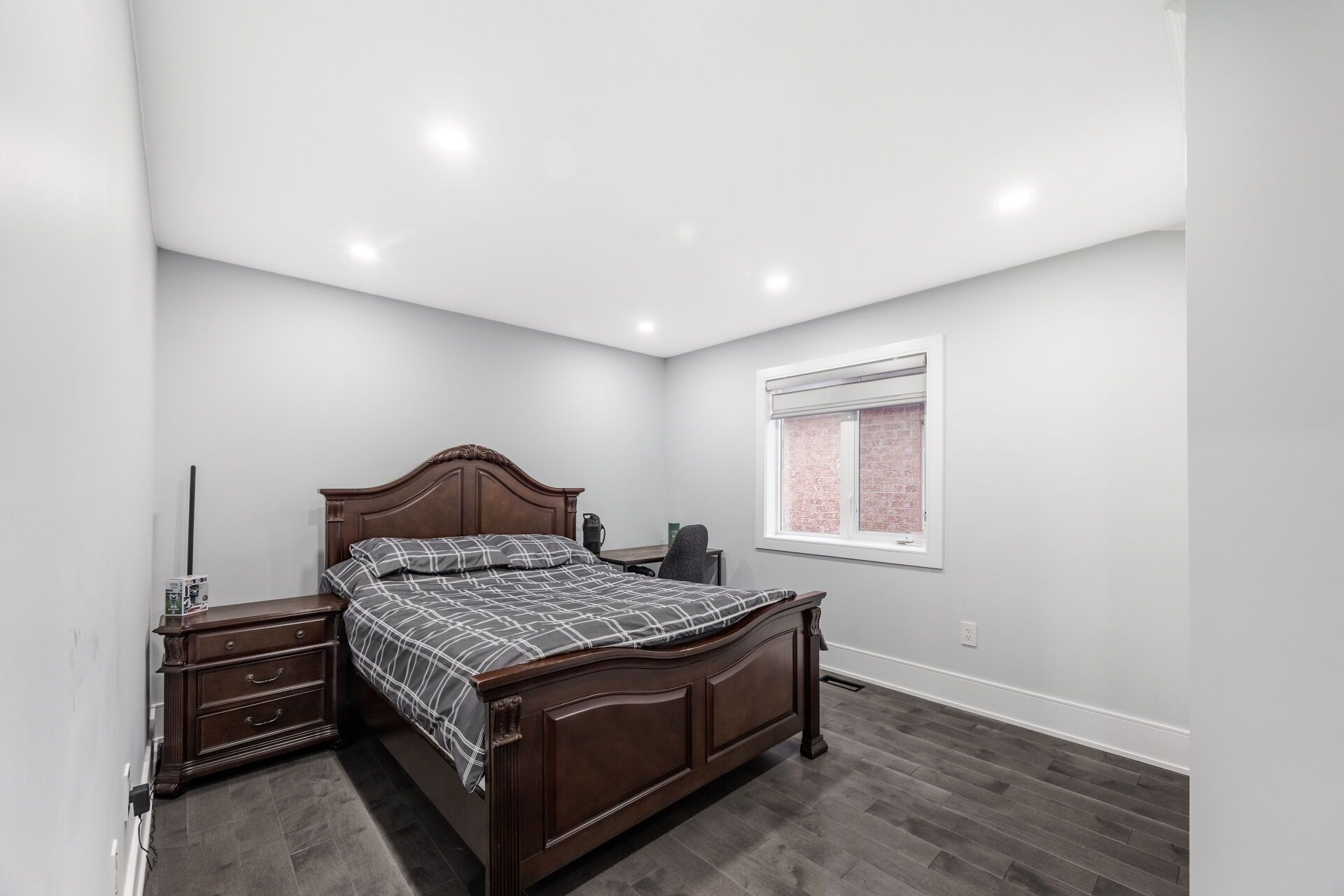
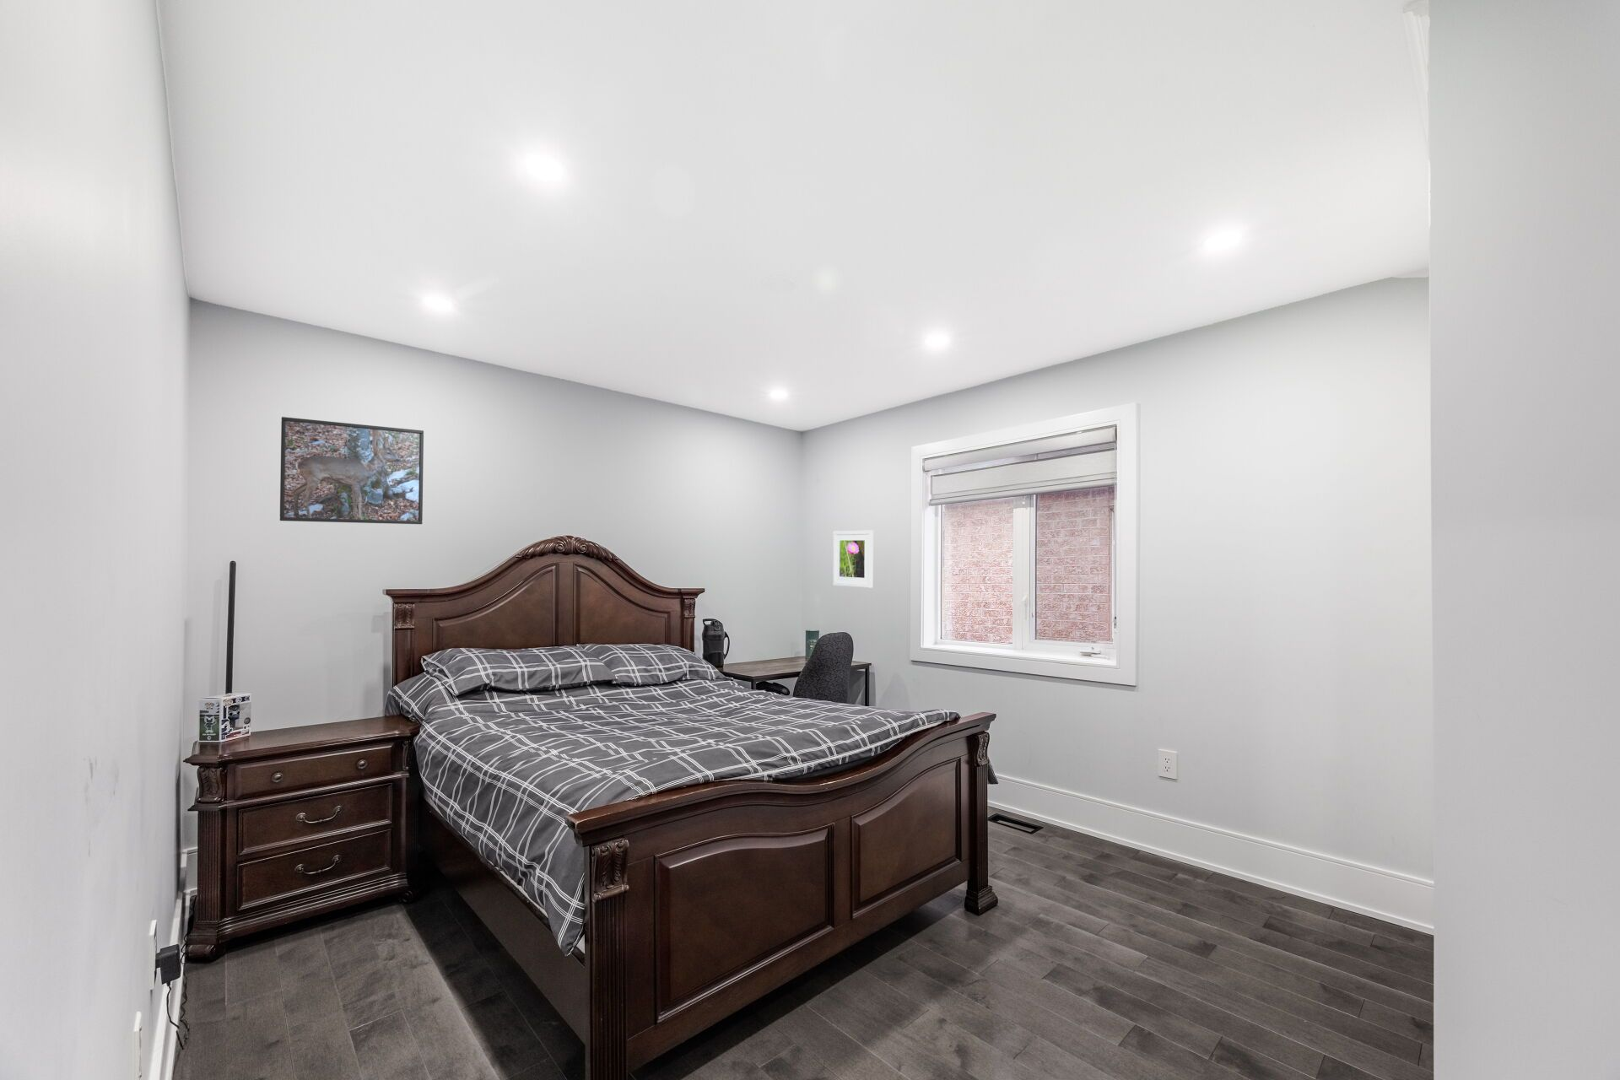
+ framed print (356, 474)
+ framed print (852, 558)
